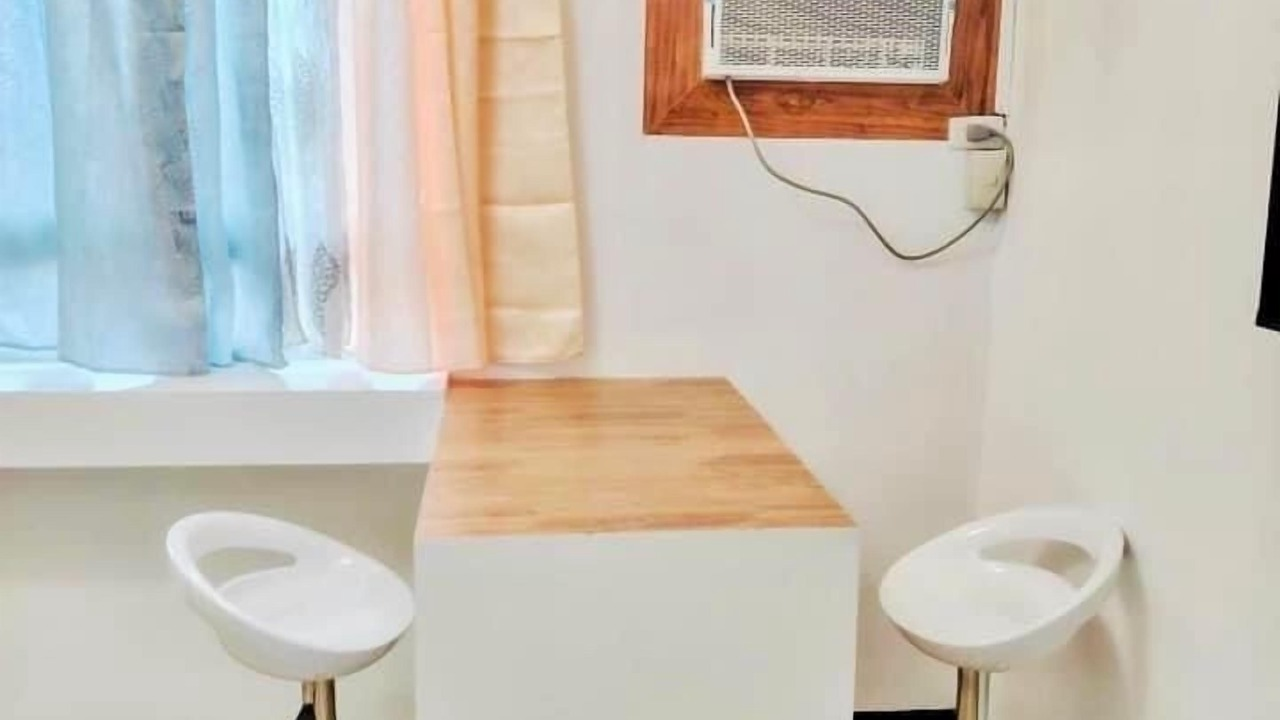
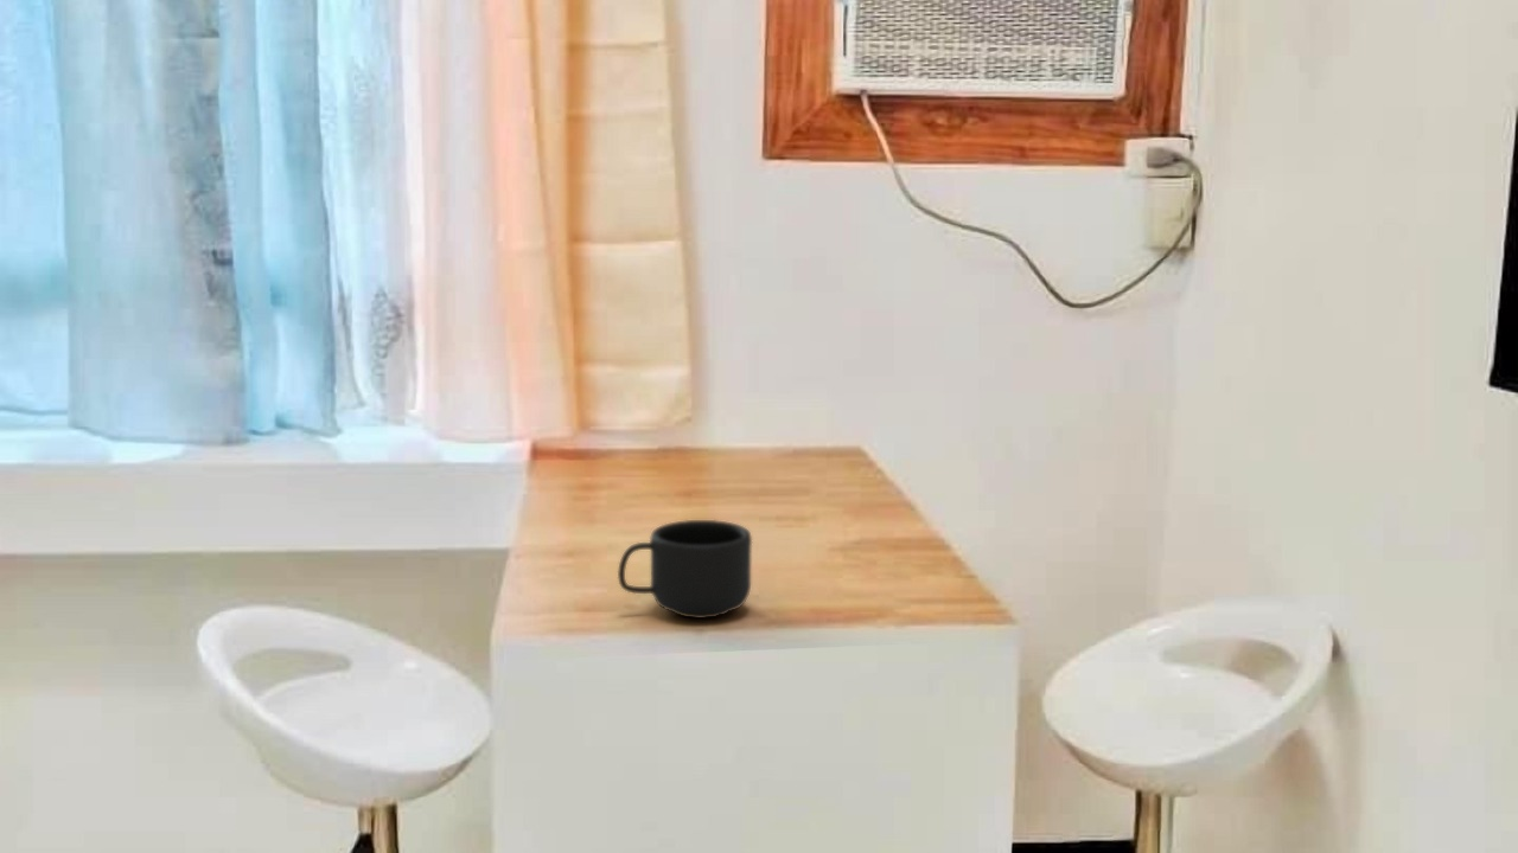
+ mug (684, 571)
